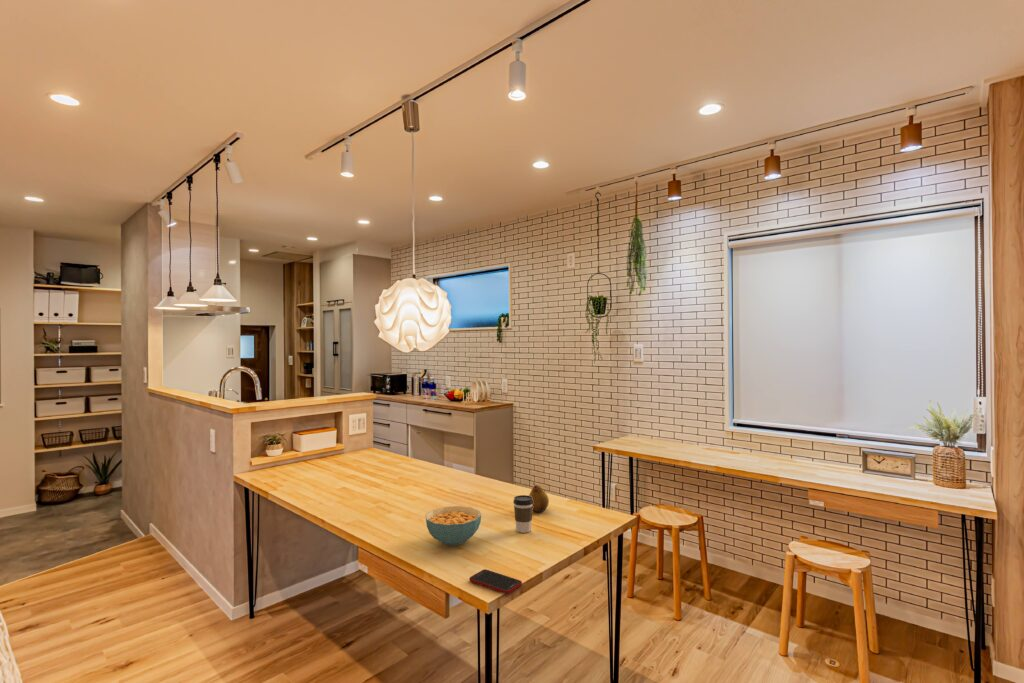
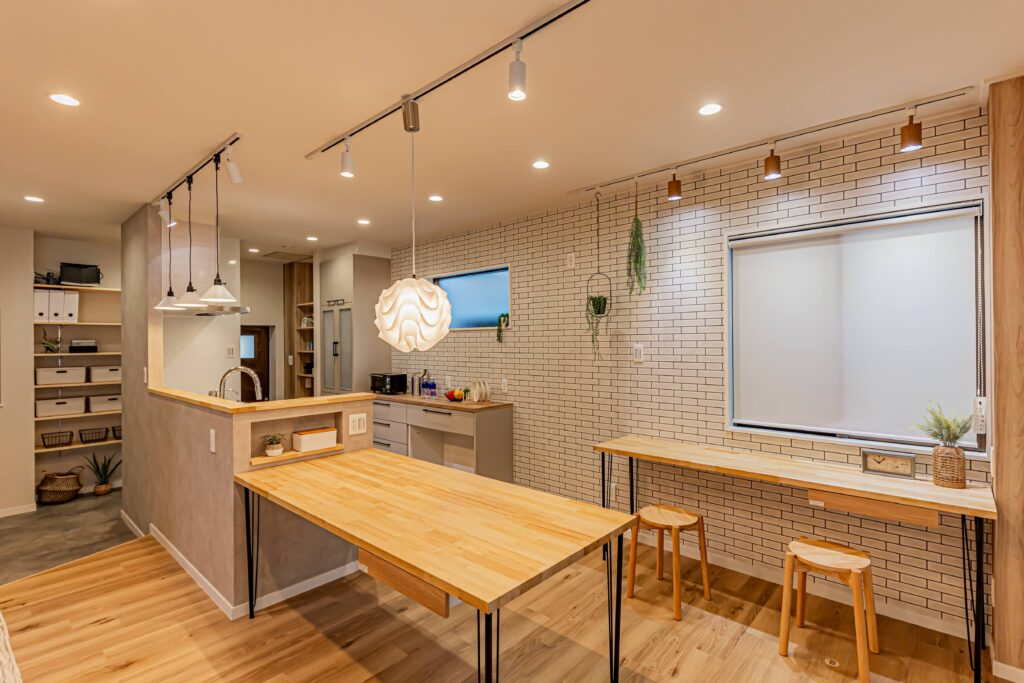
- cereal bowl (453, 528)
- cell phone (495, 581)
- coffee cup (523, 513)
- fruit (538, 495)
